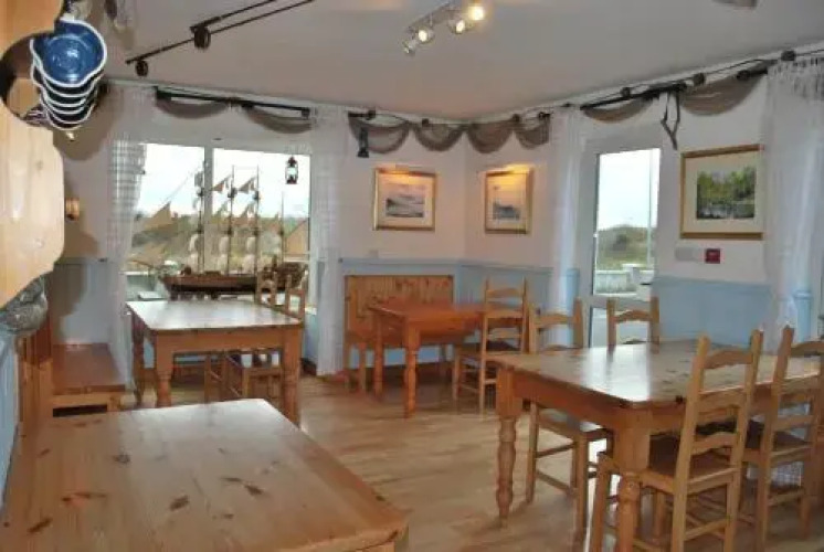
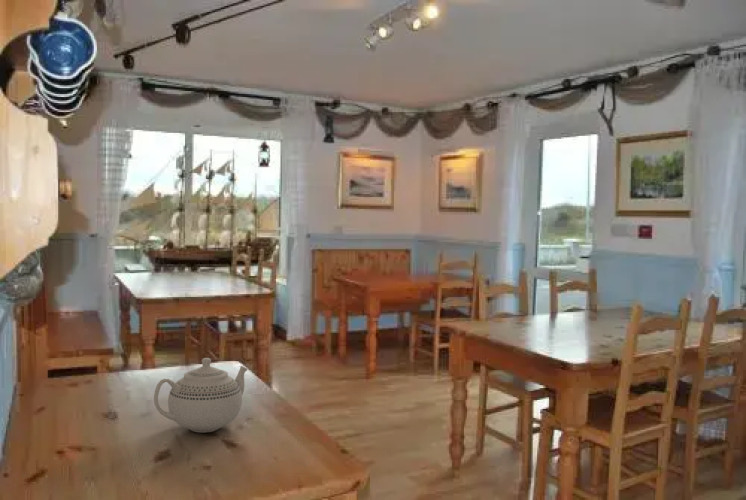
+ teapot (204, 393)
